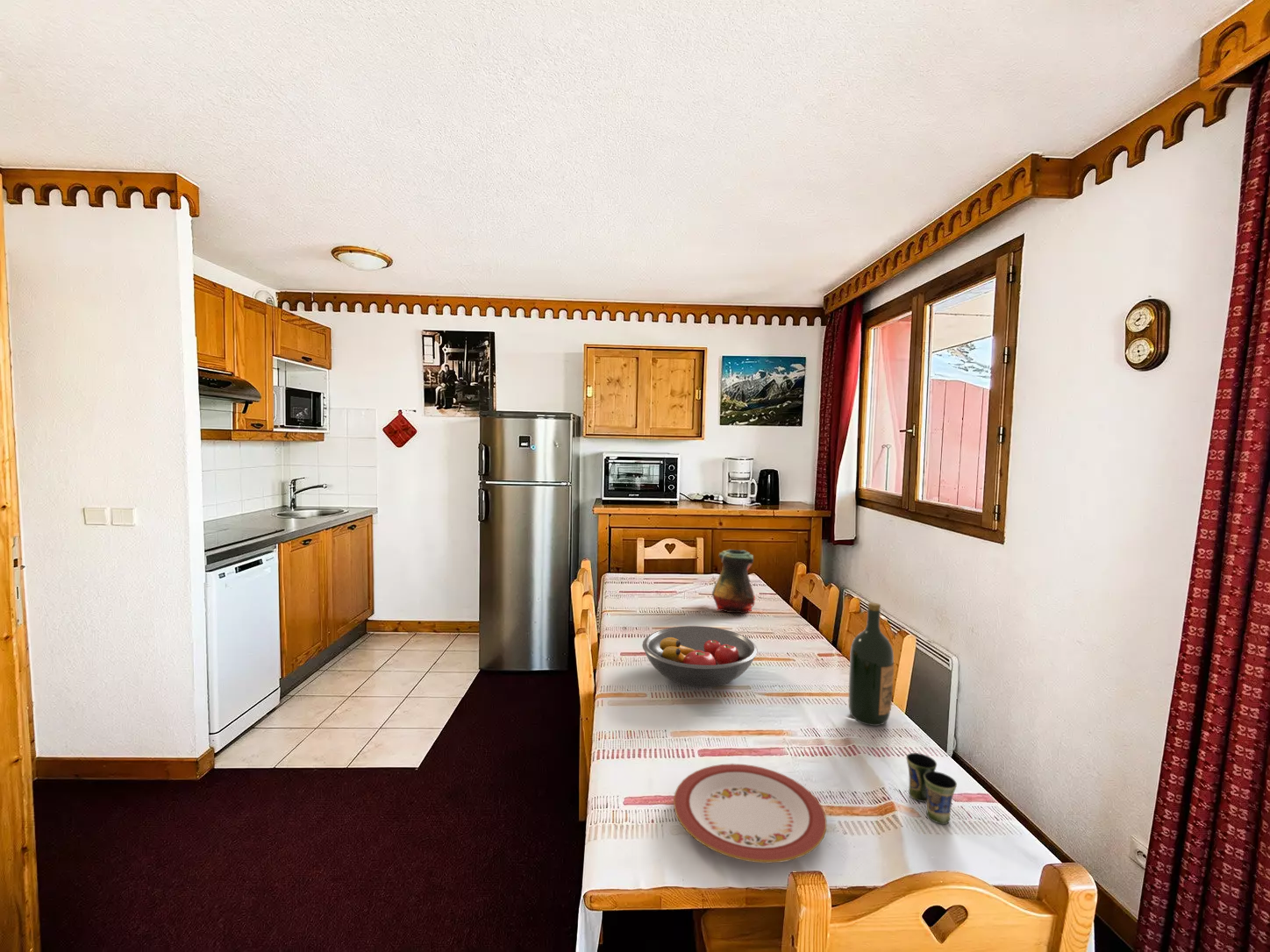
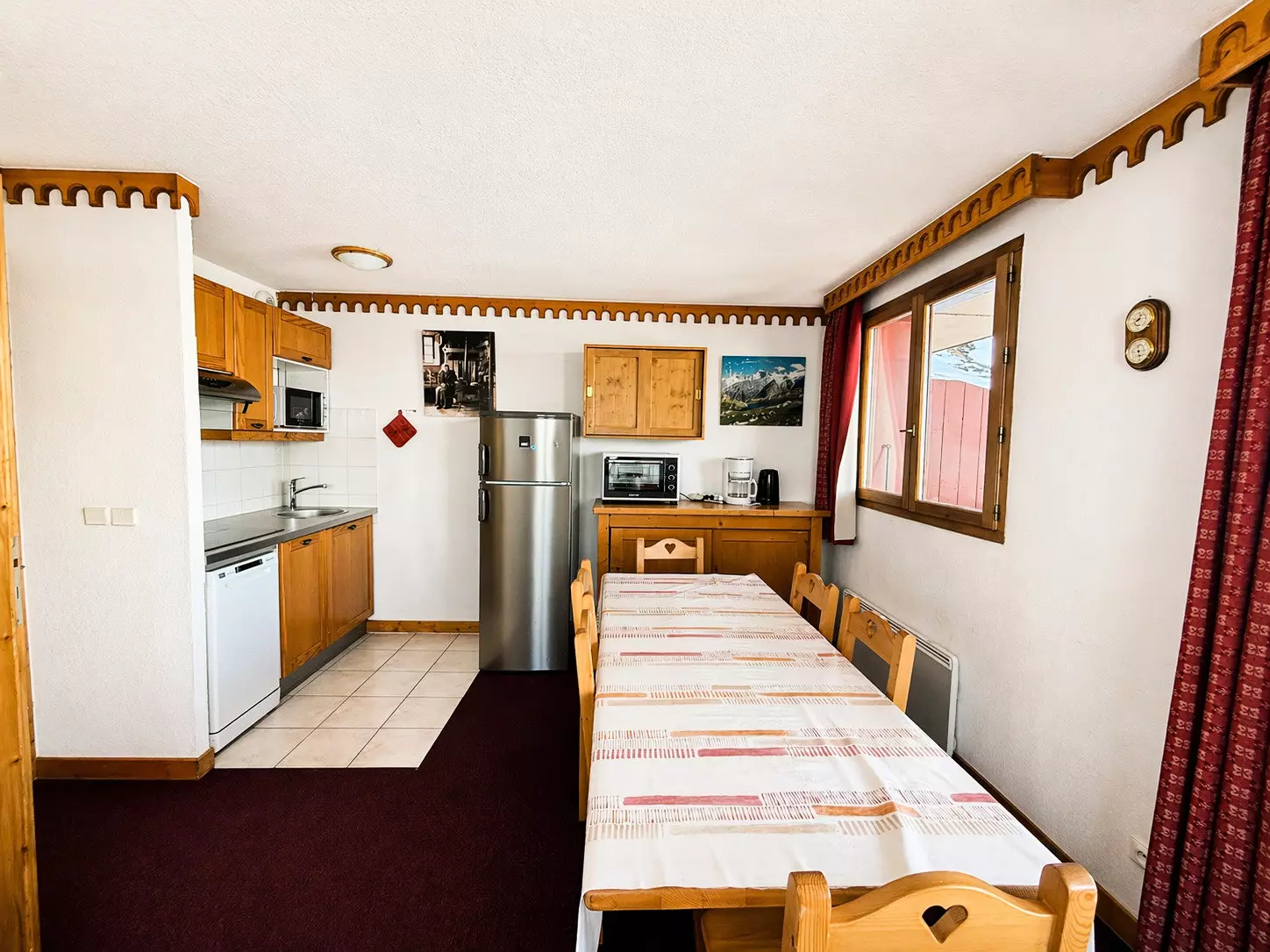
- vase (732, 580)
- wine bottle (871, 661)
- plate (747, 812)
- fruit bowl (699, 656)
- cup (929, 788)
